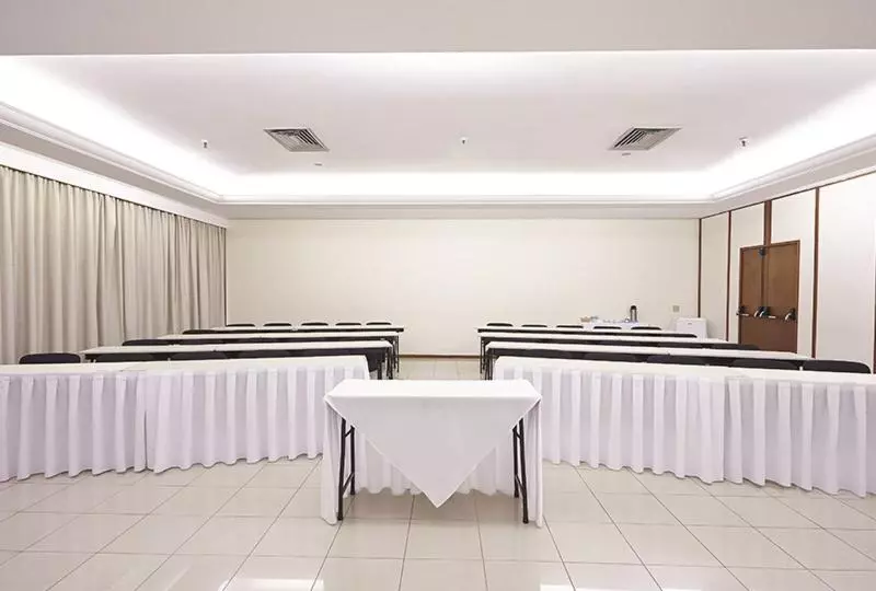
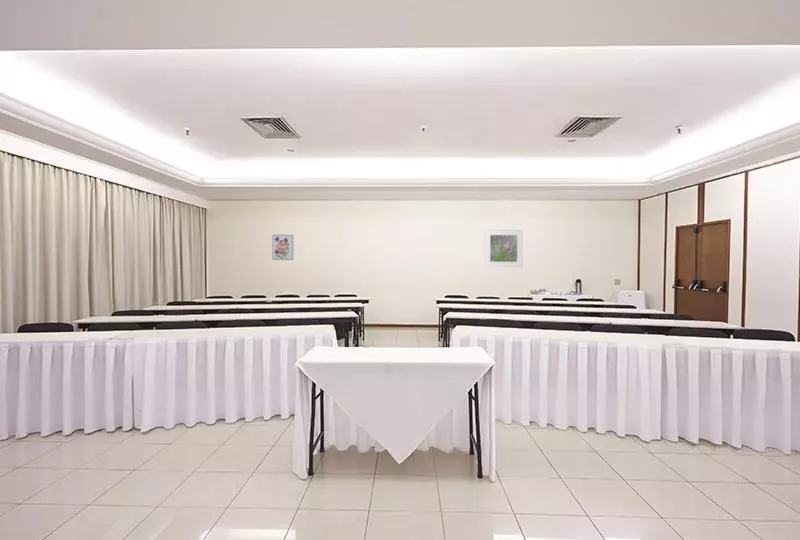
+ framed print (503, 248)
+ wall art (282, 247)
